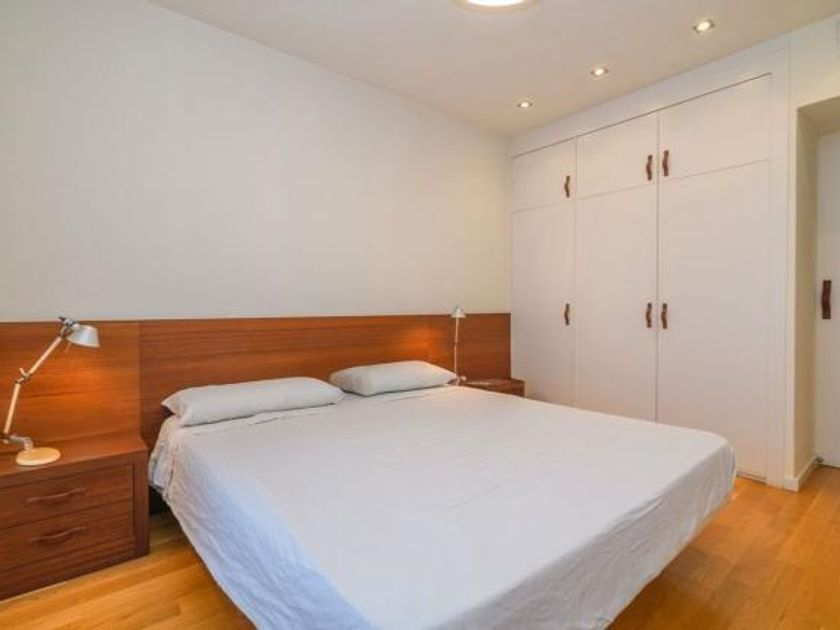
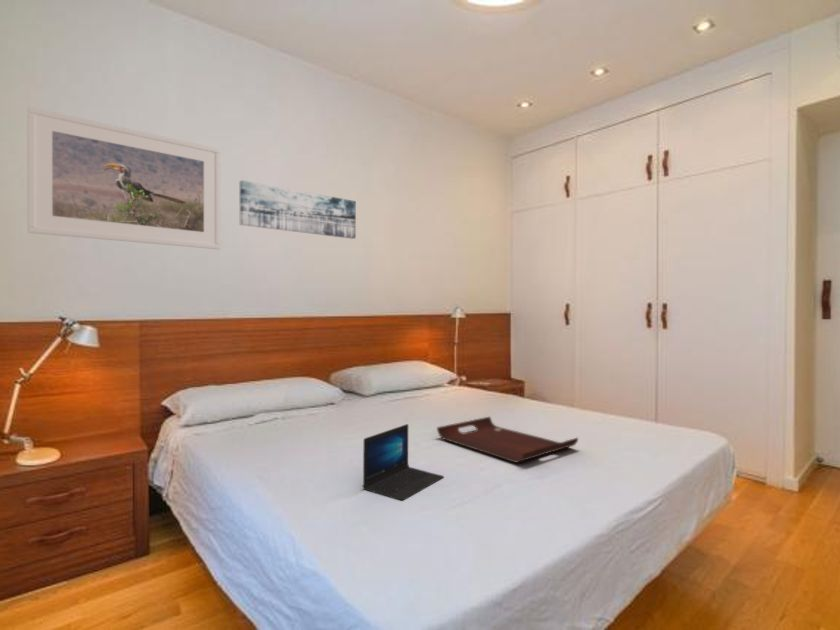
+ laptop (404, 459)
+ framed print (134, 186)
+ wall art (302, 212)
+ serving tray (504, 437)
